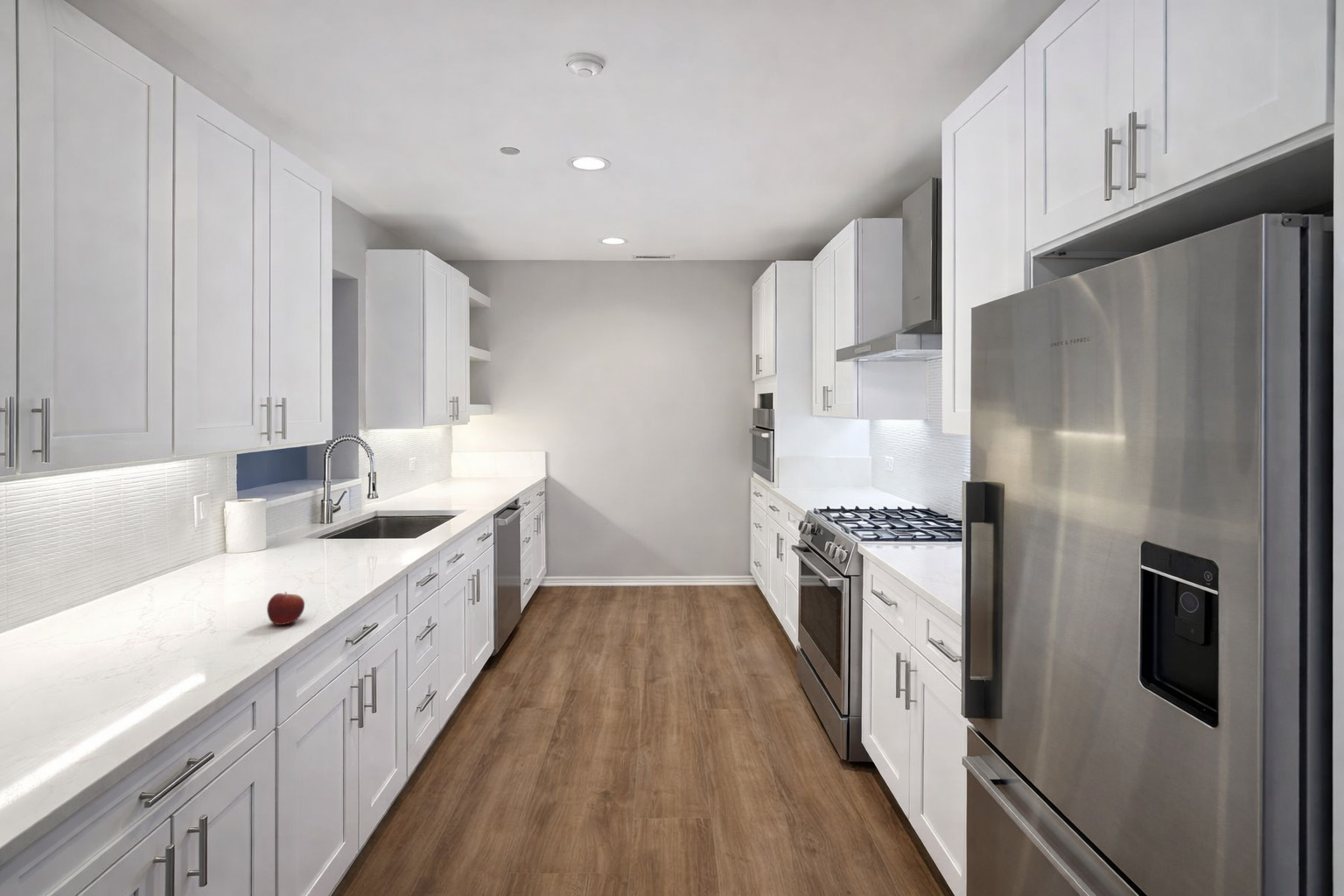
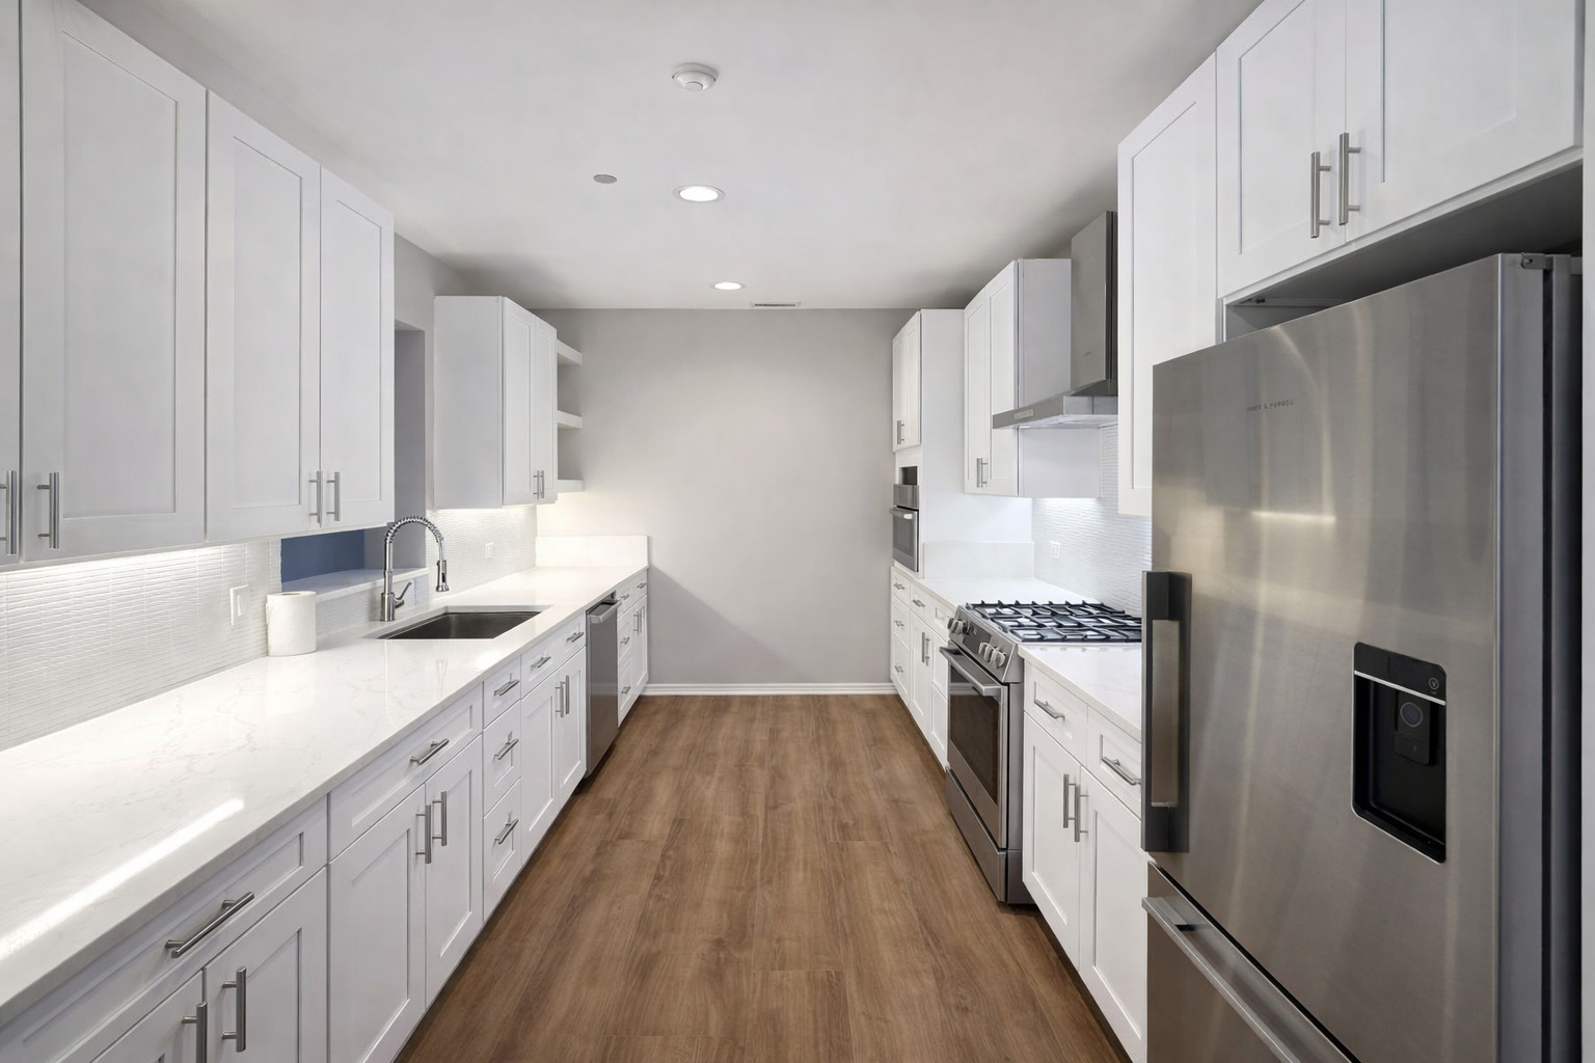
- fruit (285, 607)
